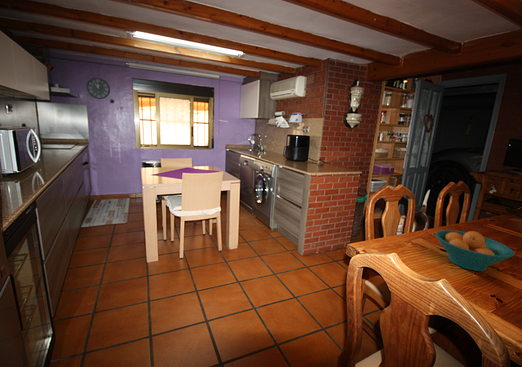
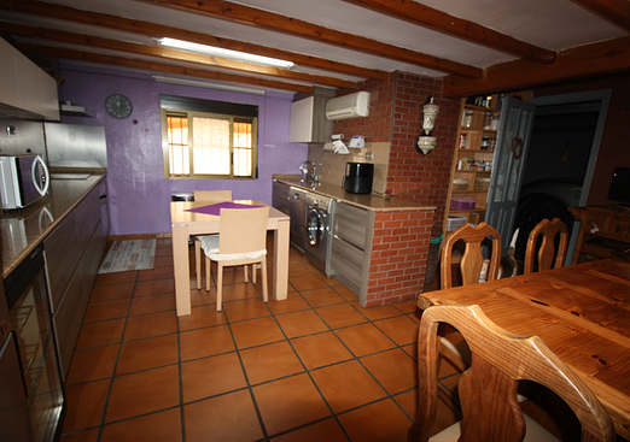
- fruit bowl (470, 248)
